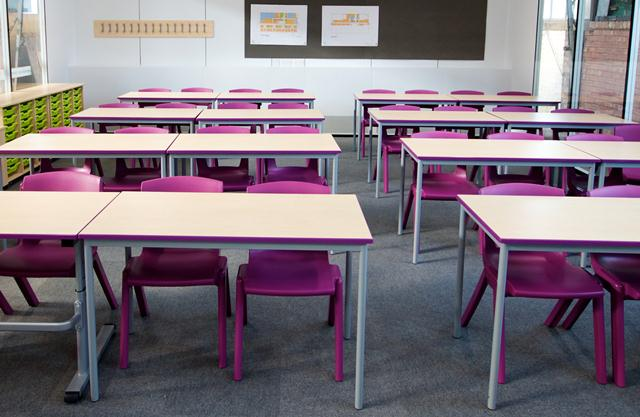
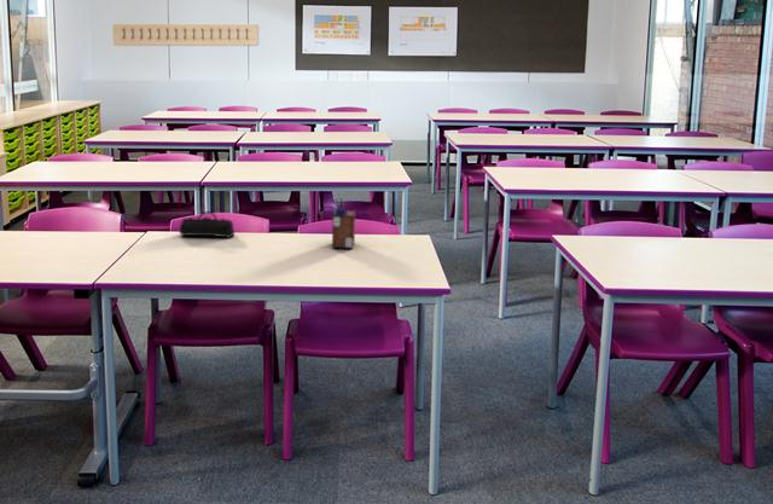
+ pencil case (207, 224)
+ desk organizer (343, 222)
